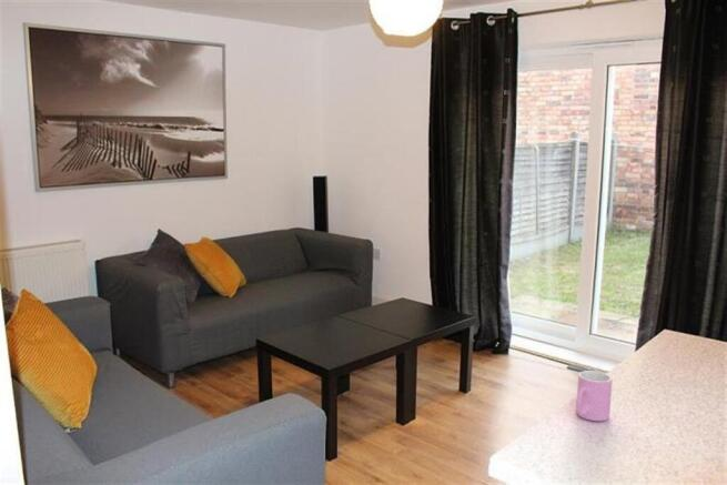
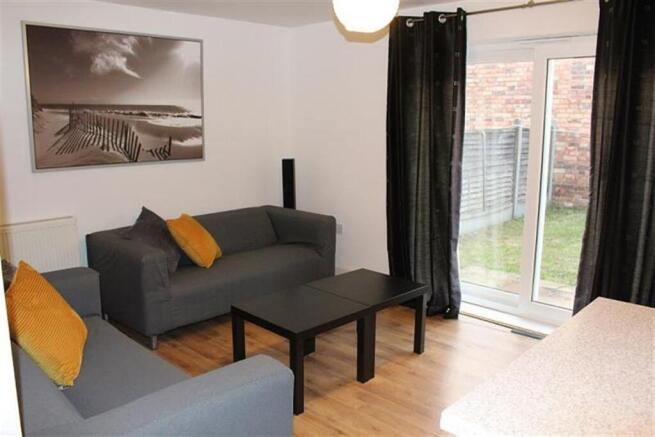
- cup (589, 397)
